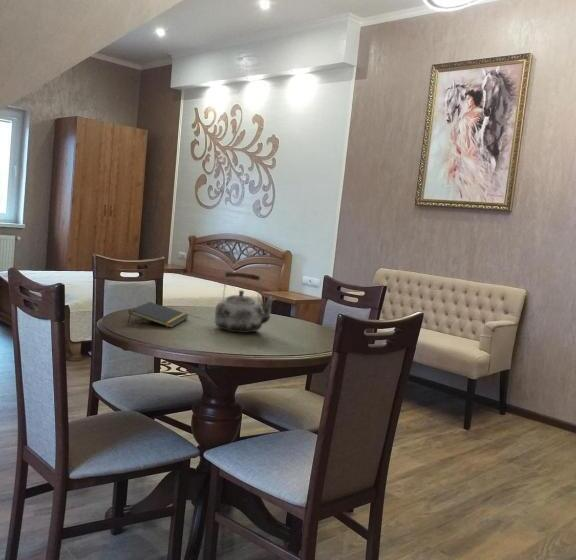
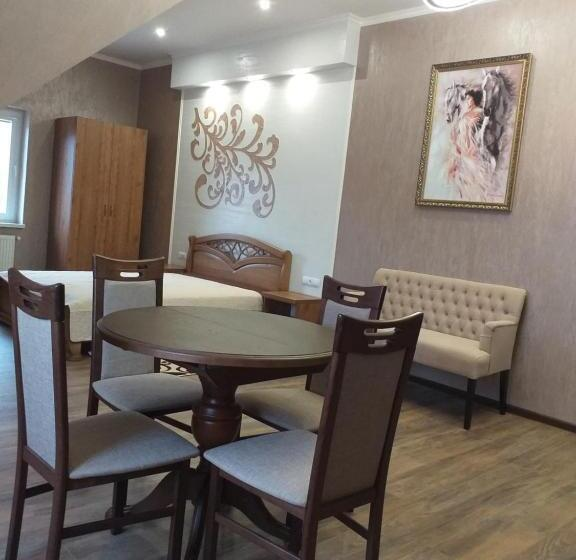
- notepad (160, 314)
- kettle (246, 301)
